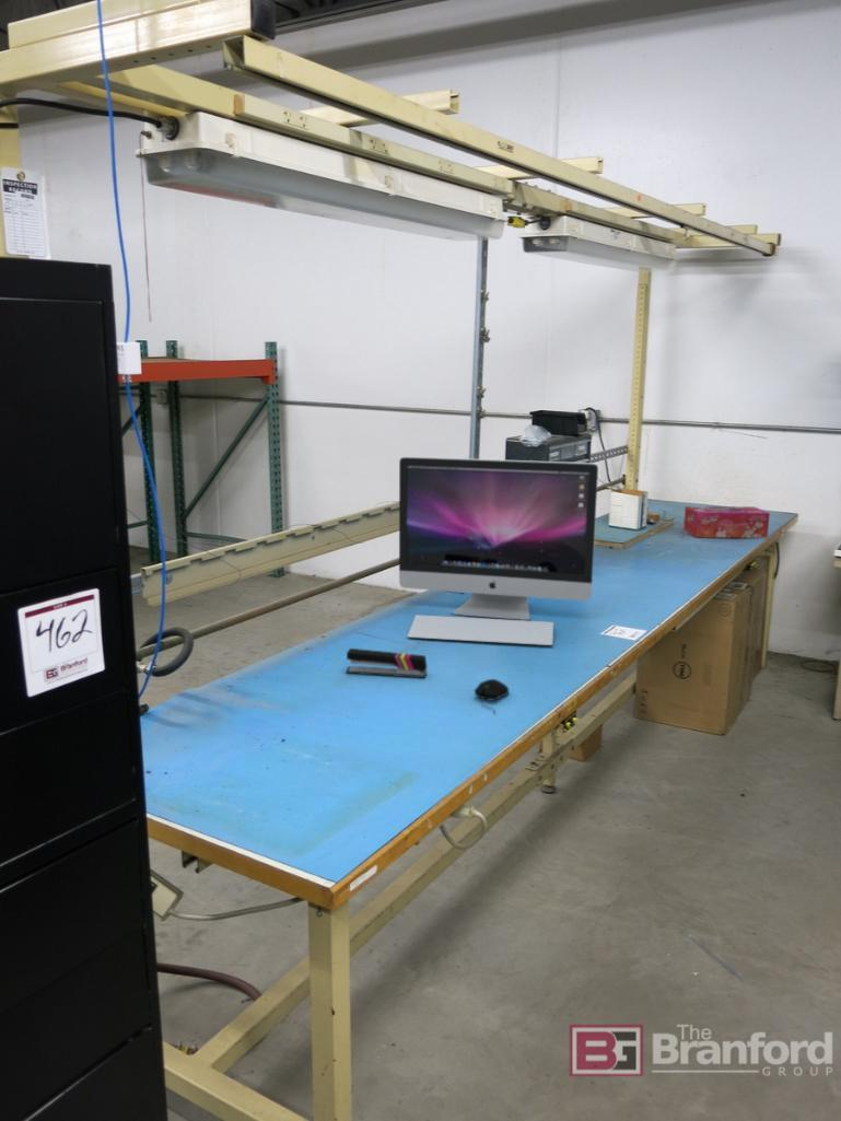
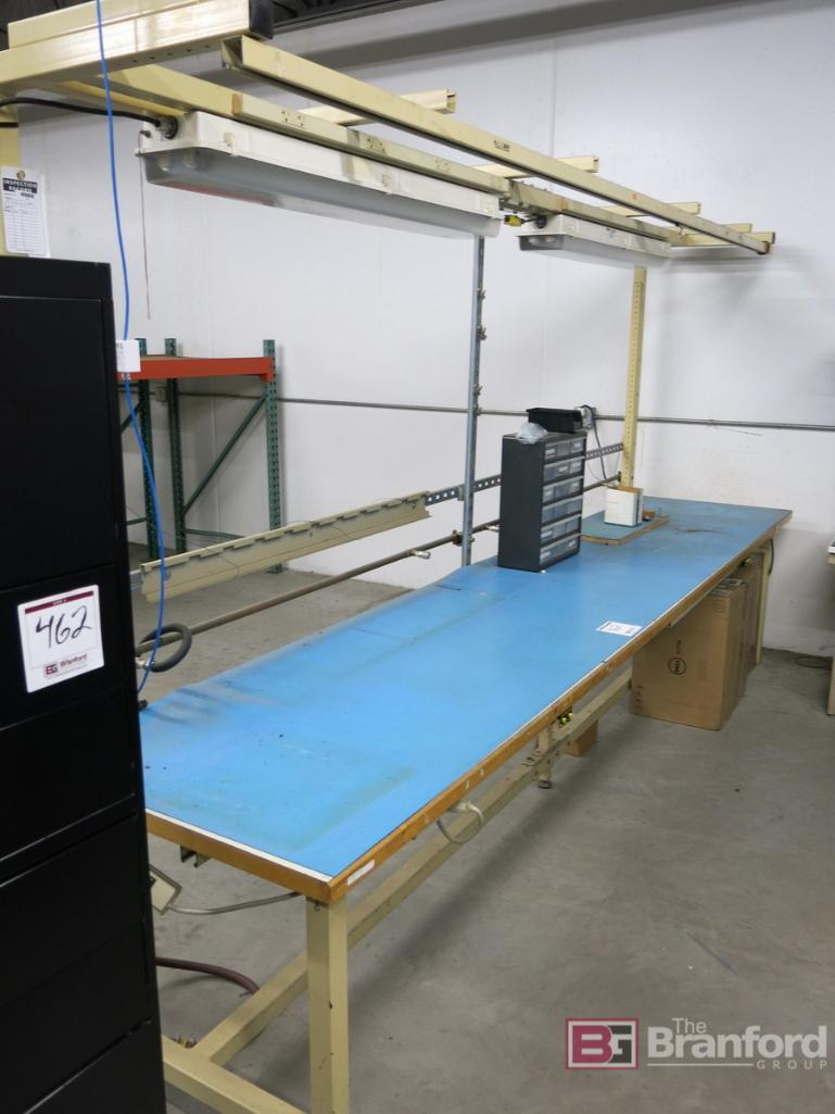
- stapler (386, 662)
- computer mouse (491, 691)
- tissue box (725, 522)
- all-in-one computer (489, 544)
